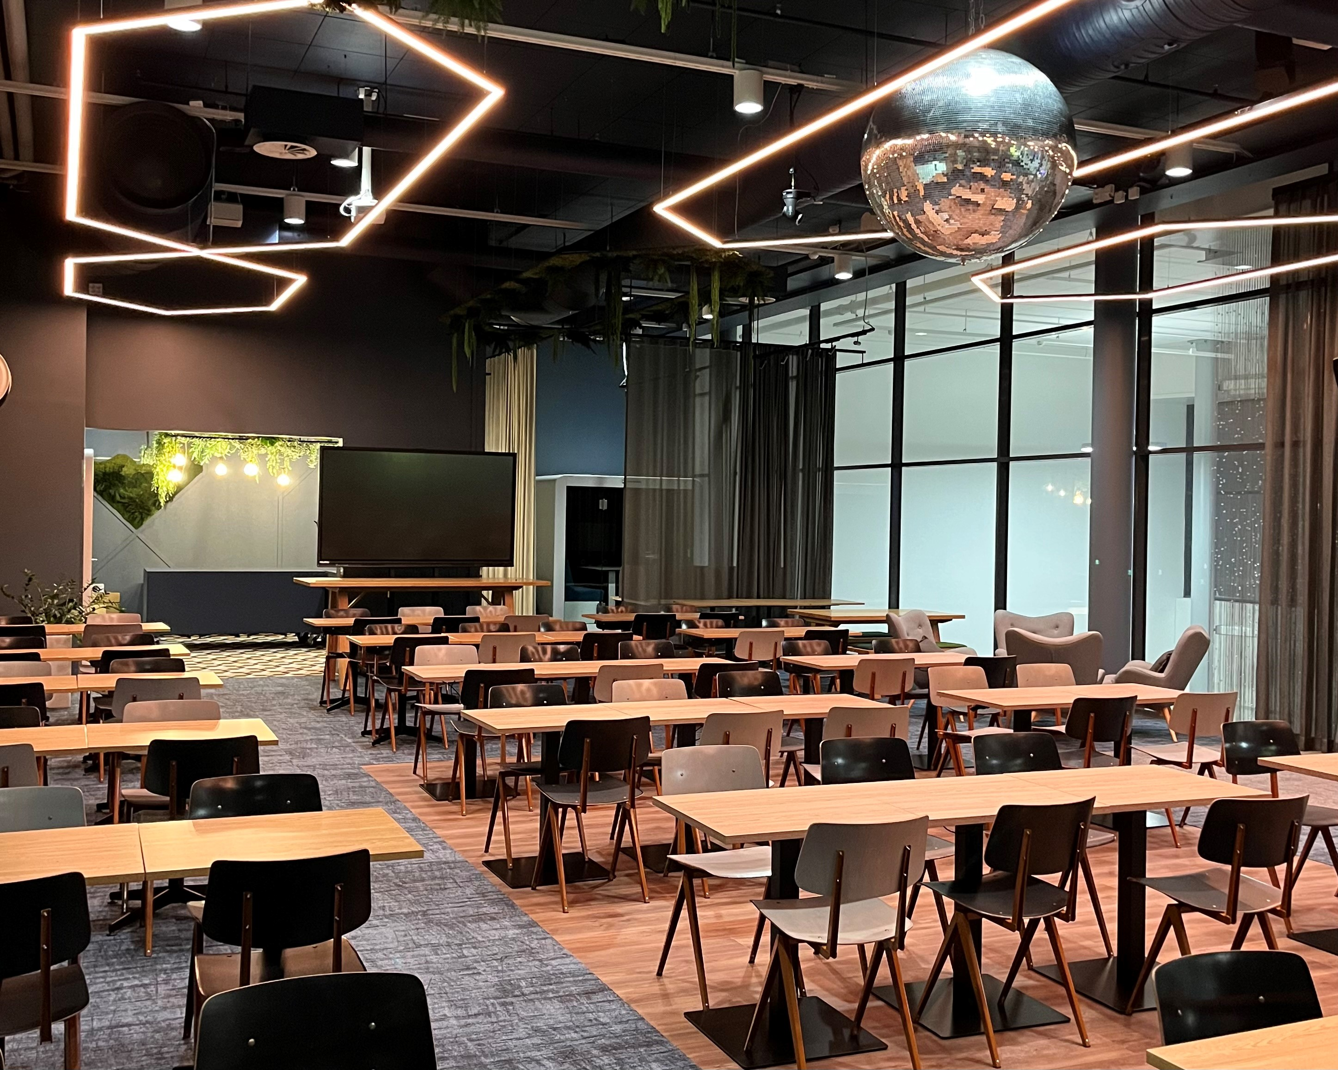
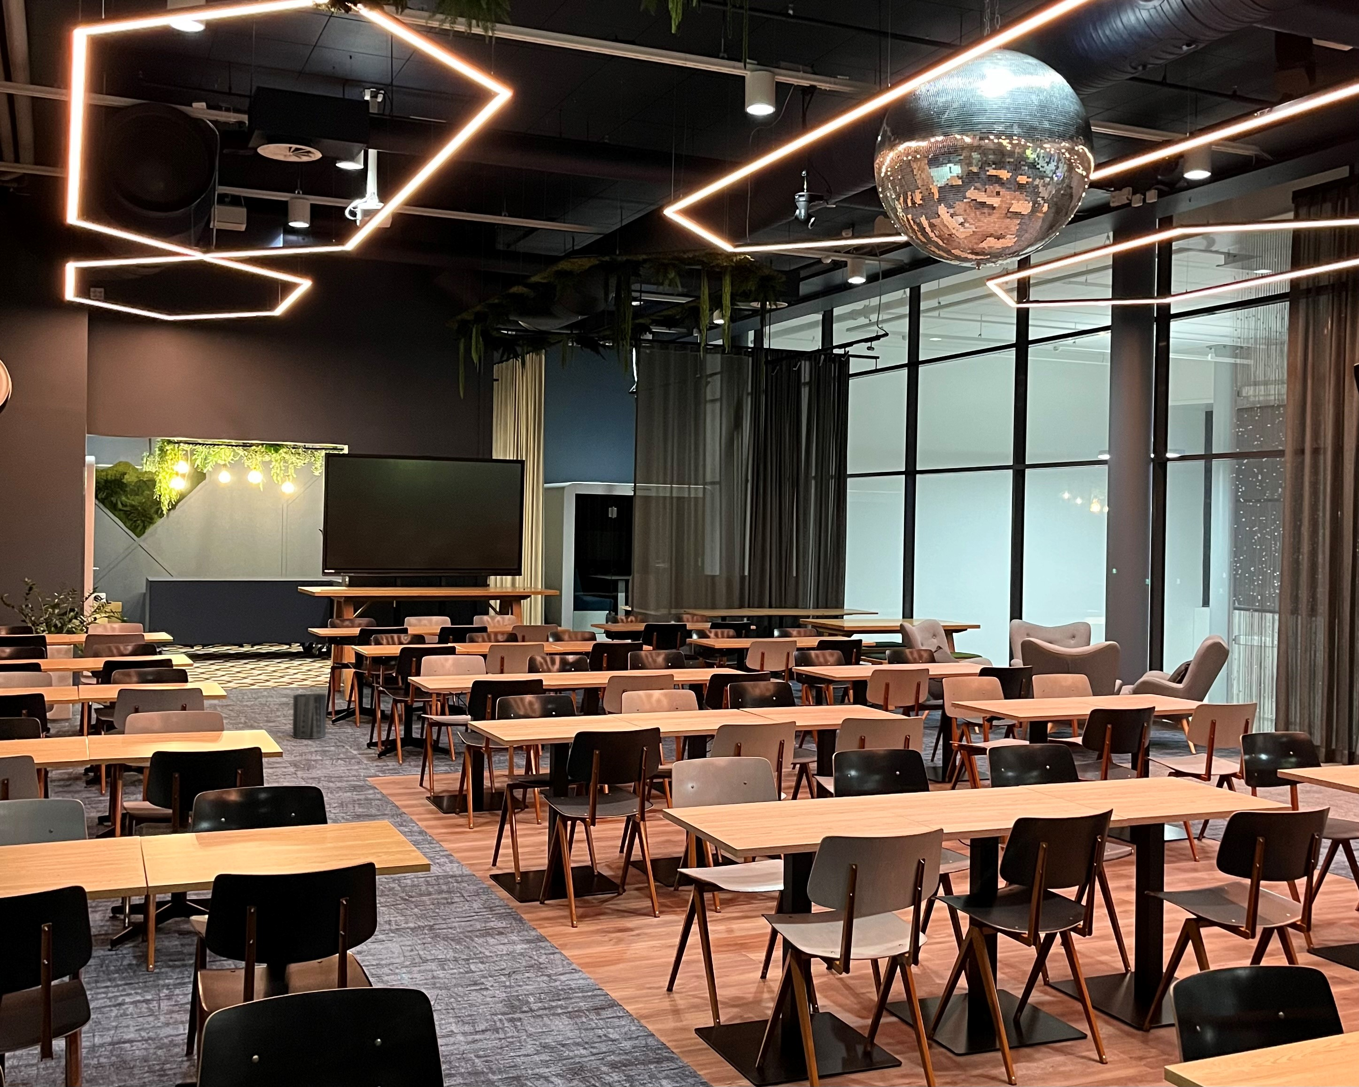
+ trash can (310, 715)
